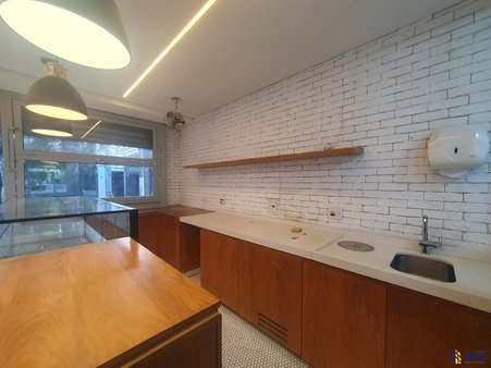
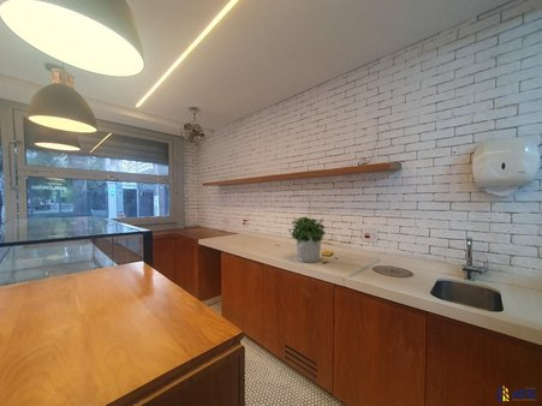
+ potted plant (306, 238)
